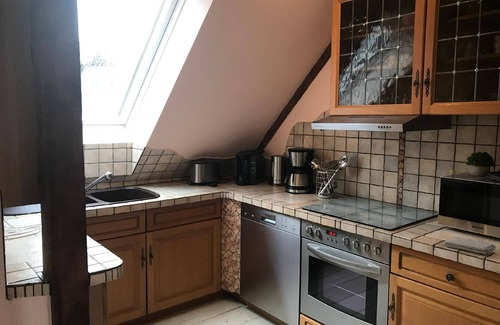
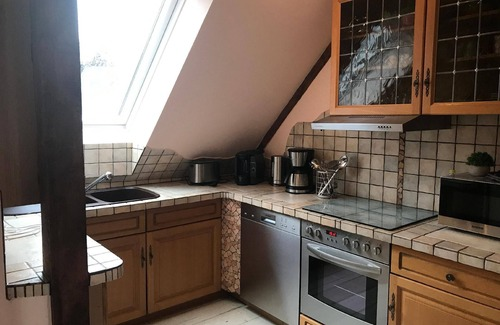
- washcloth (469, 244)
